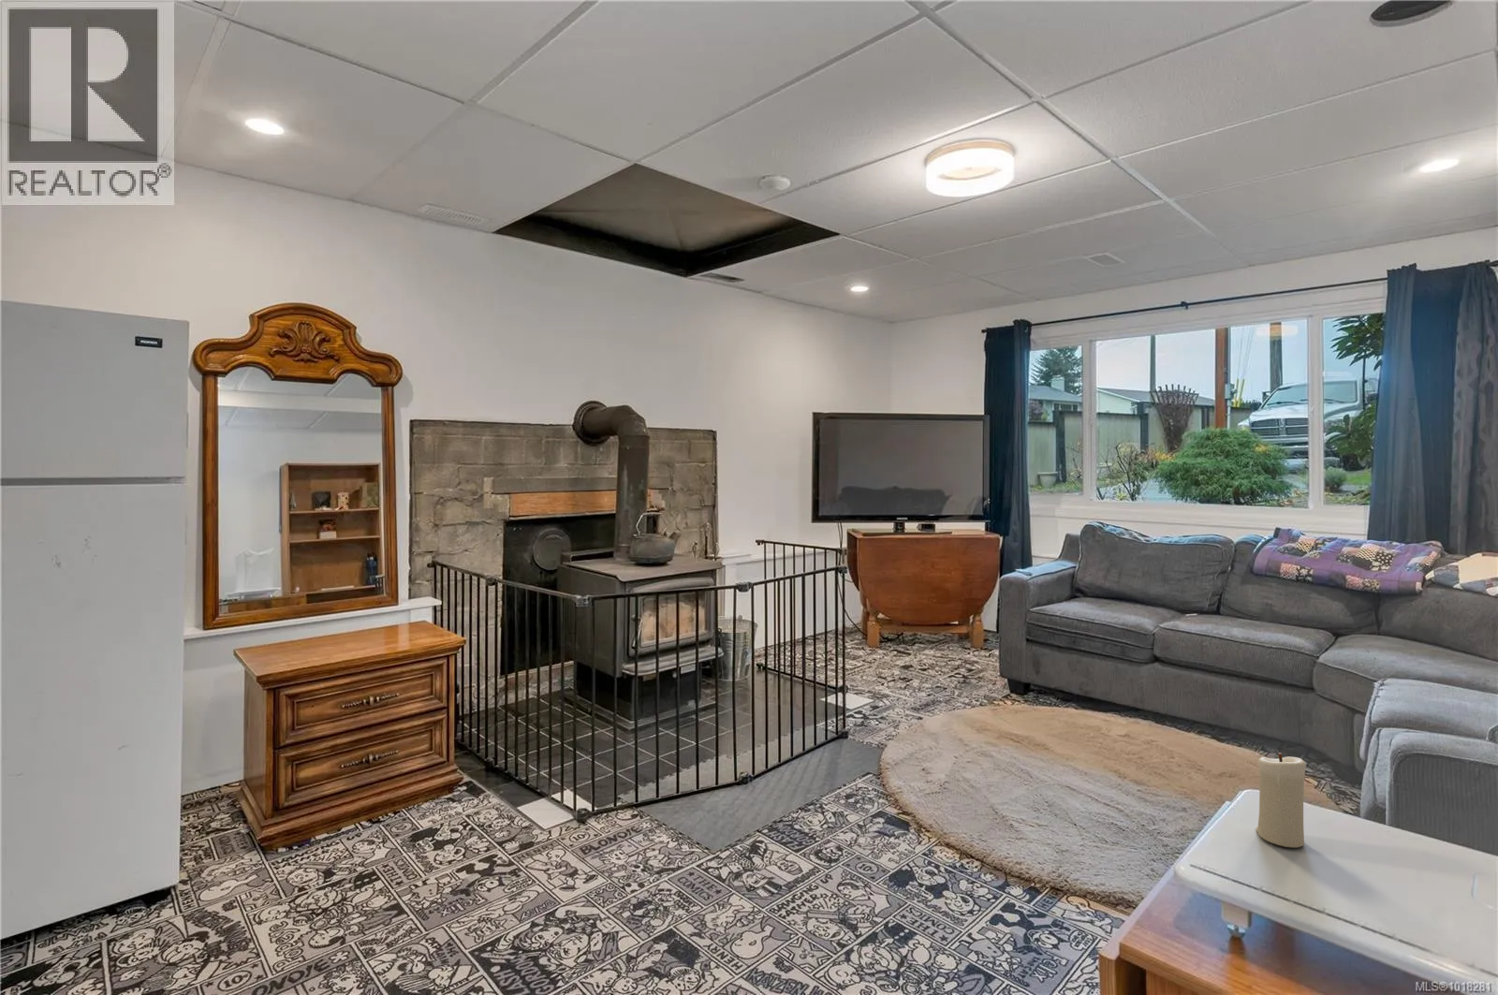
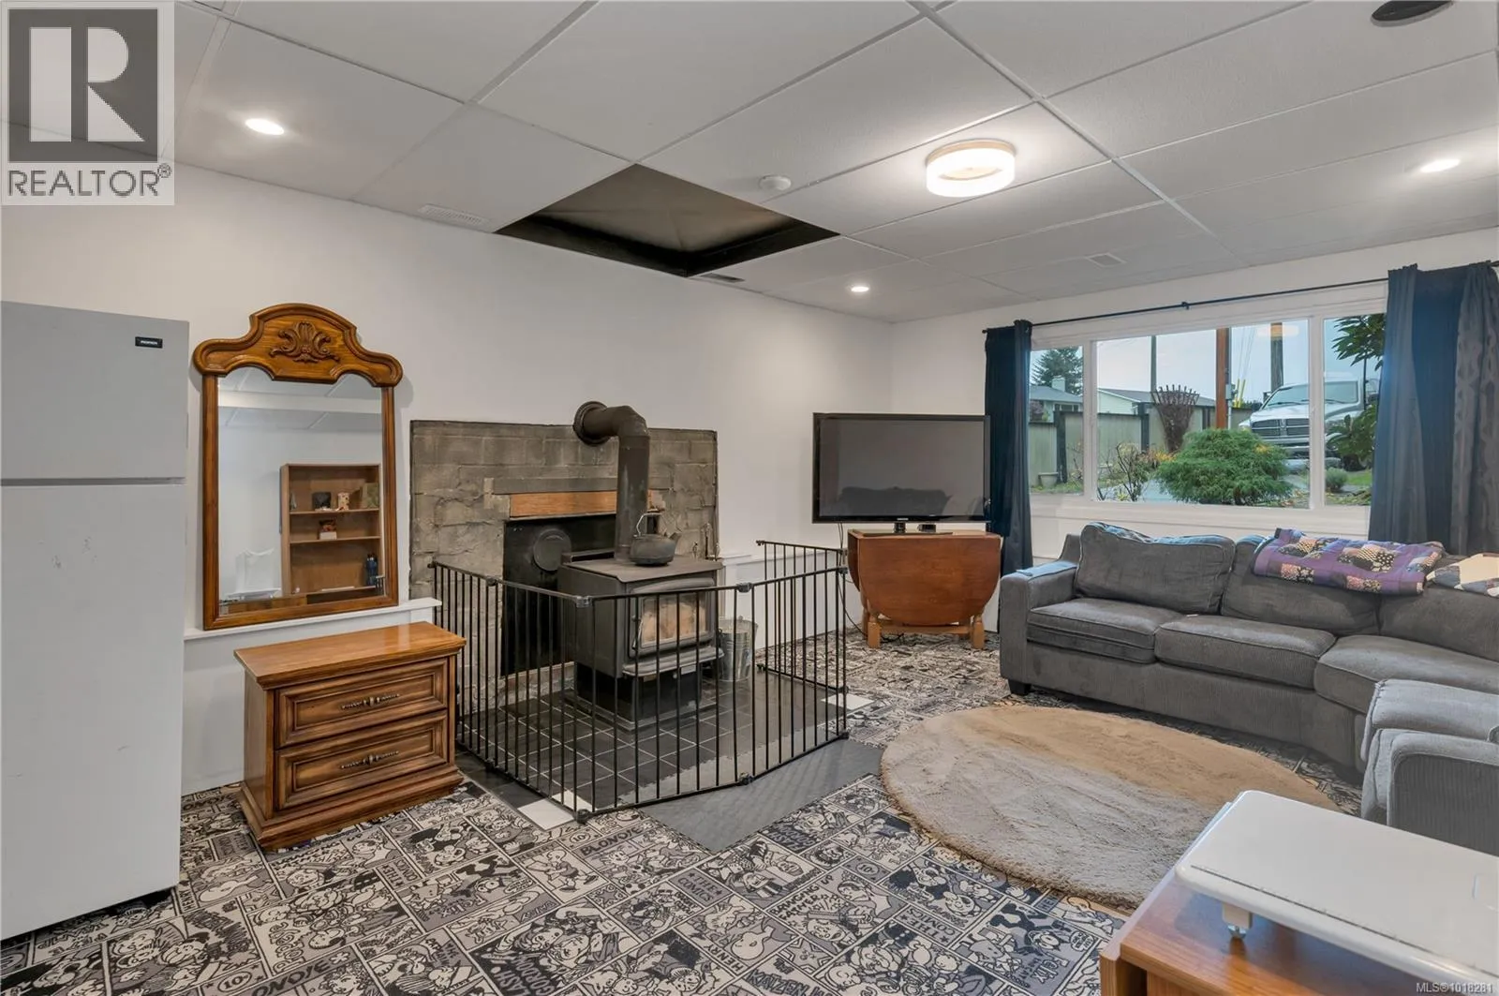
- candle (1278, 795)
